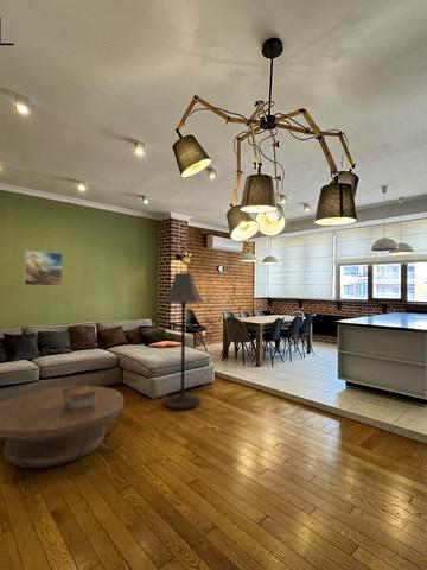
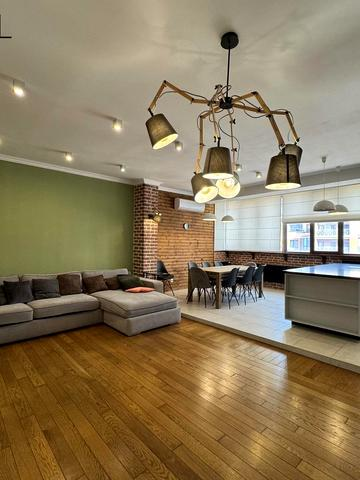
- book stack (78, 399)
- coffee table (58, 423)
- floor lamp (183, 337)
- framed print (44, 268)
